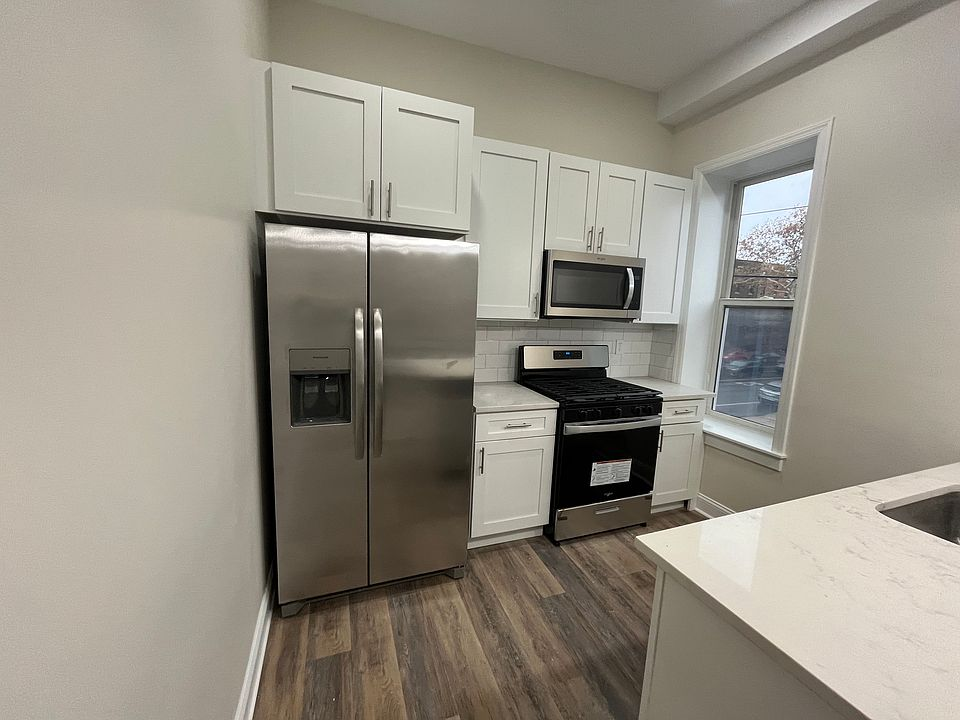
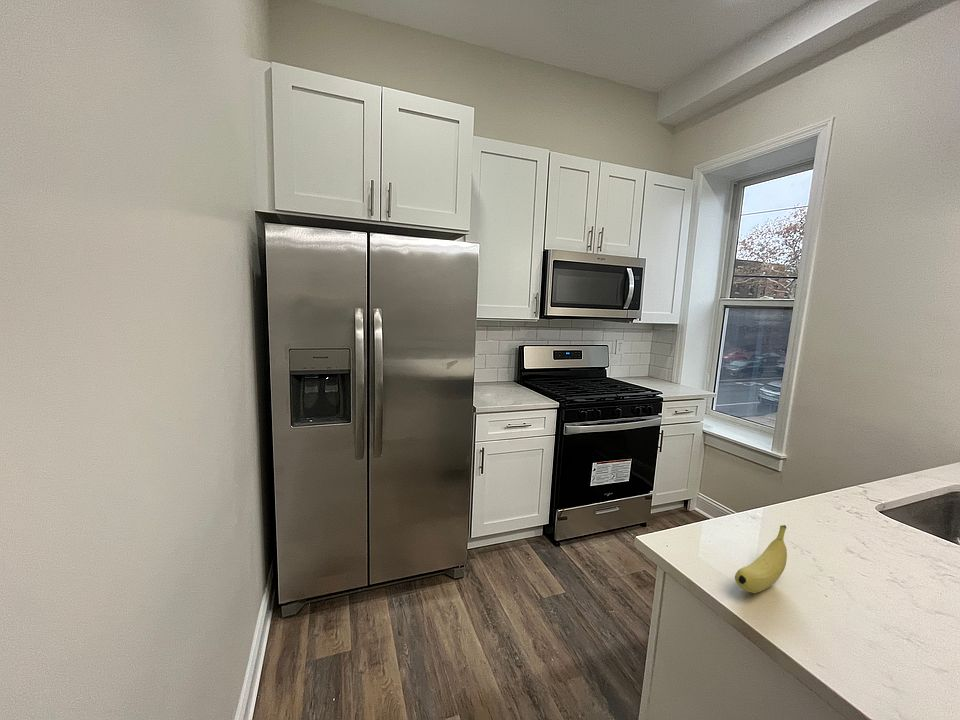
+ fruit (762, 561)
